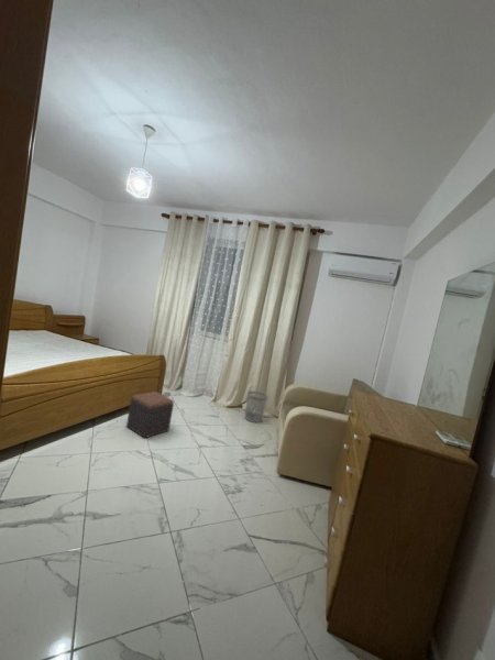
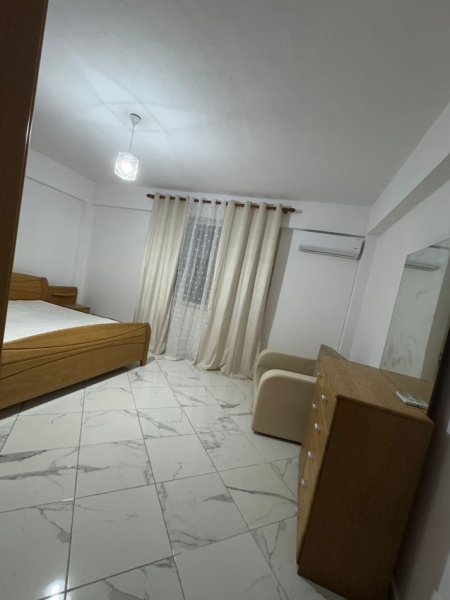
- wastebasket (255, 406)
- footstool (151, 413)
